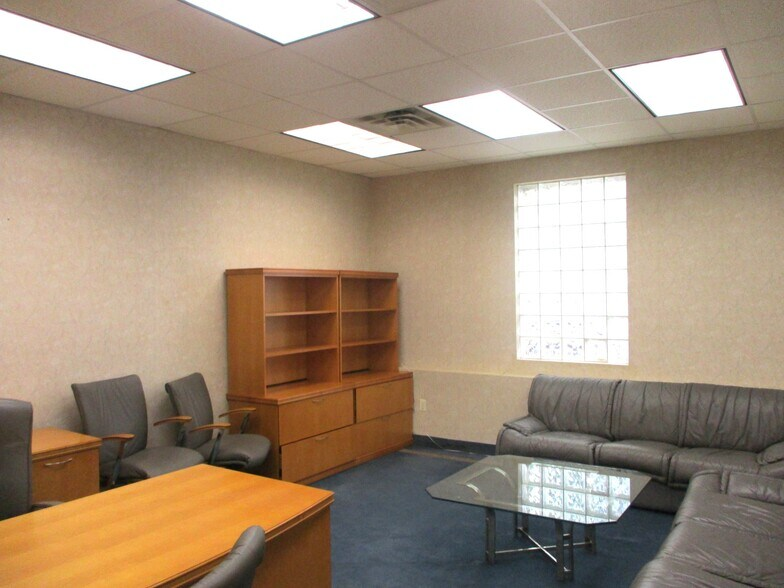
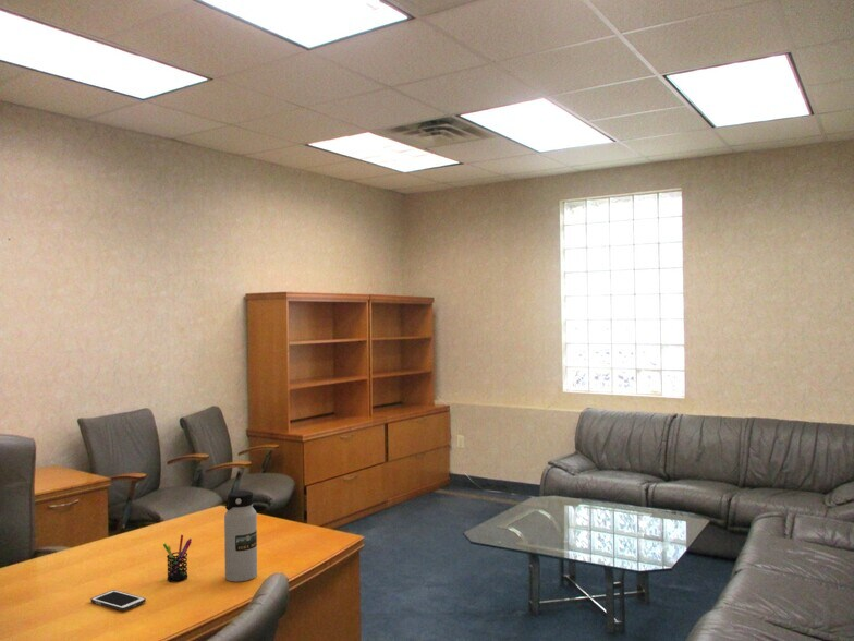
+ water bottle (241, 534)
+ pen holder (174, 557)
+ cell phone (118, 600)
